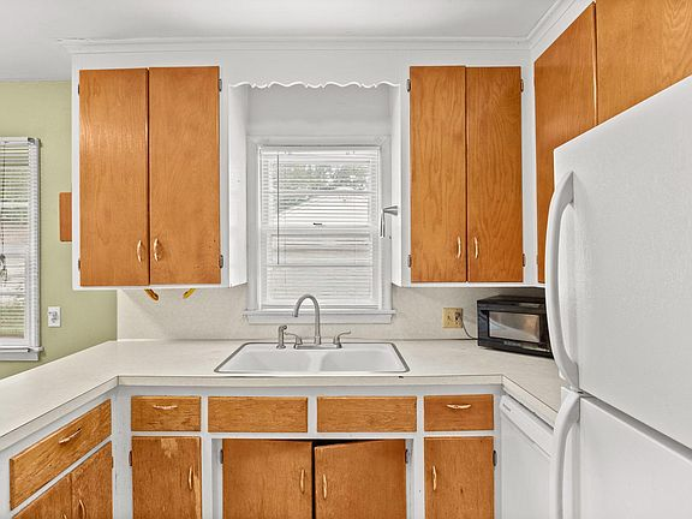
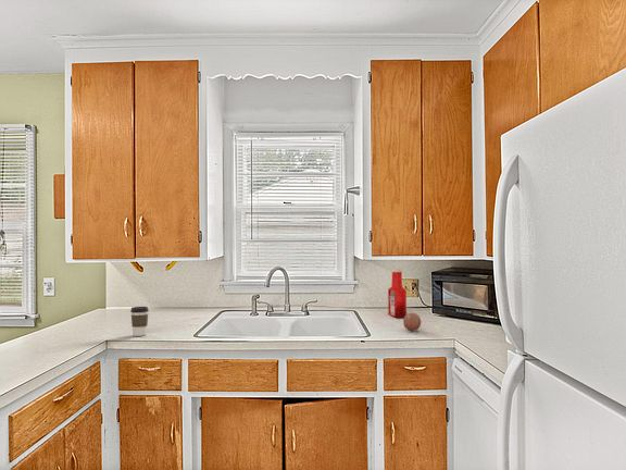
+ fruit (412, 322)
+ coffee cup (139, 321)
+ soap bottle (397, 292)
